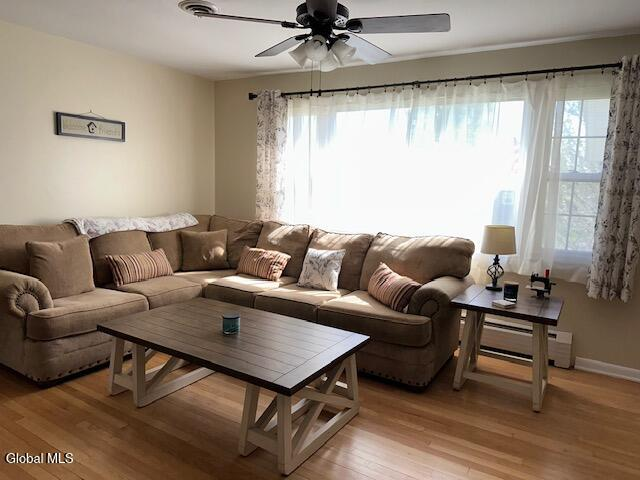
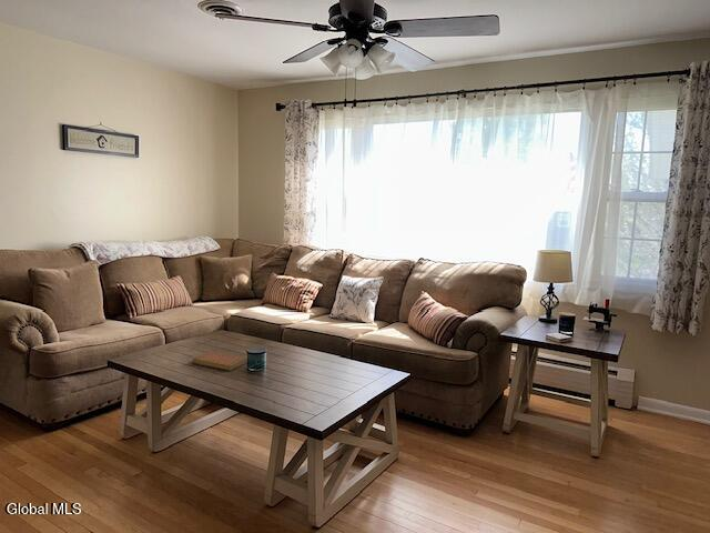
+ notebook (221, 360)
